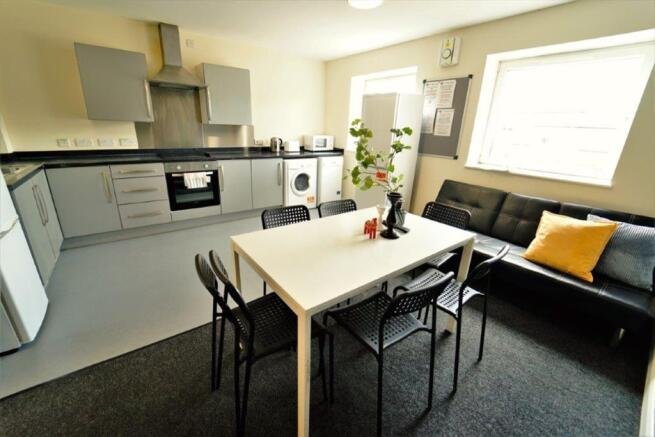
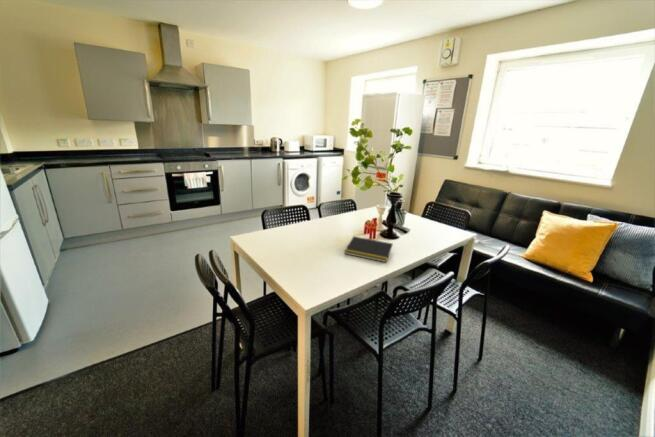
+ notepad (368, 248)
